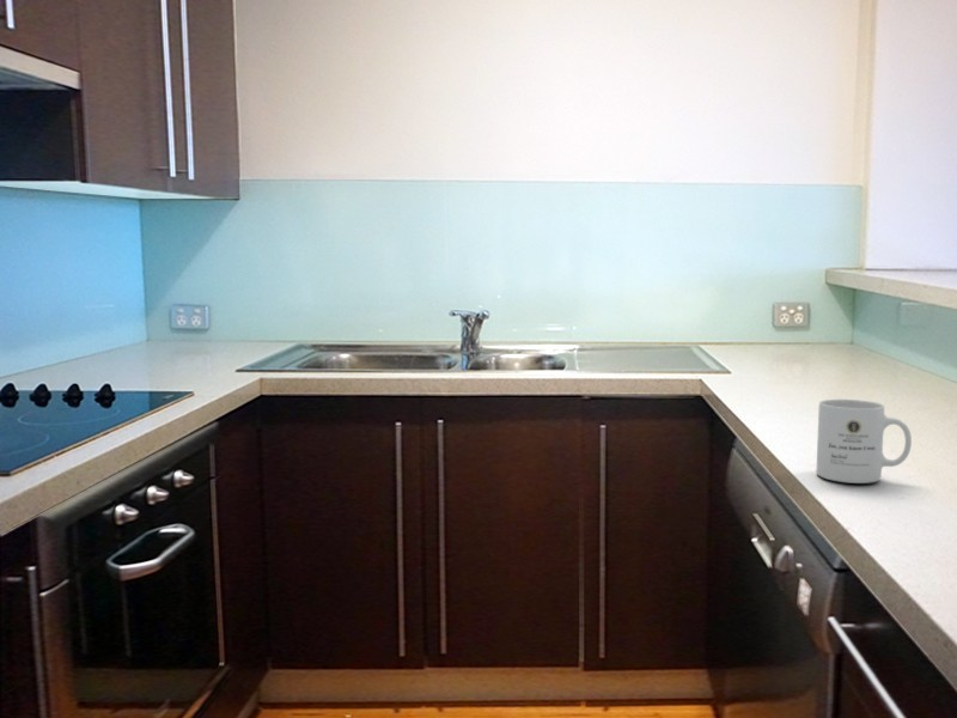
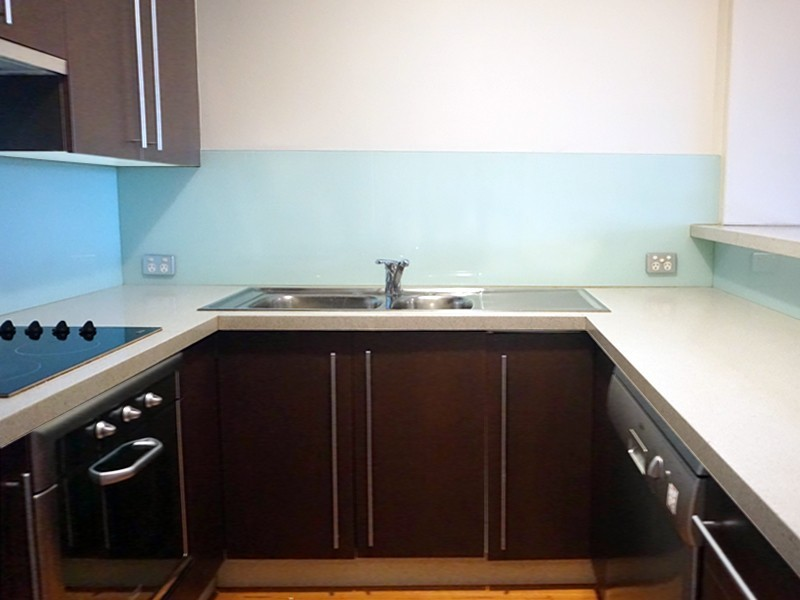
- mug (862, 440)
